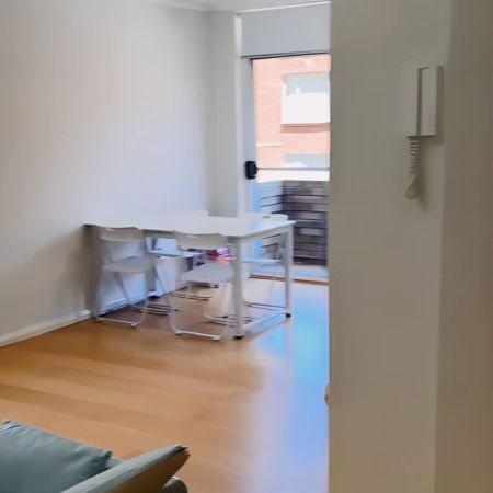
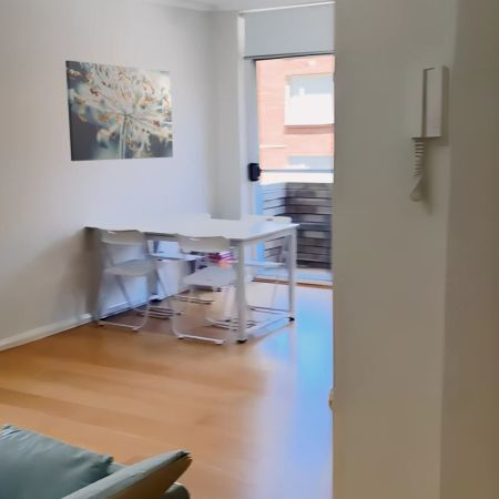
+ wall art (123, 113)
